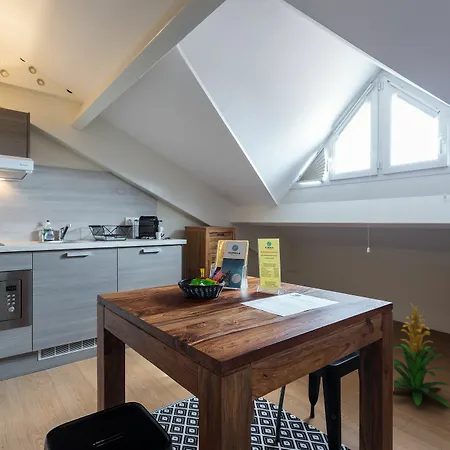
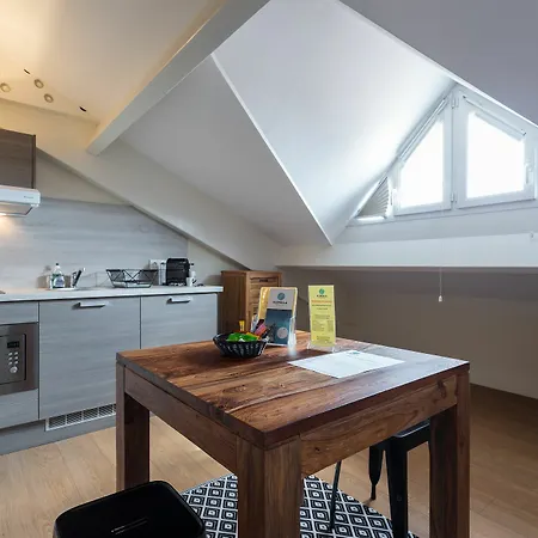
- indoor plant (416, 348)
